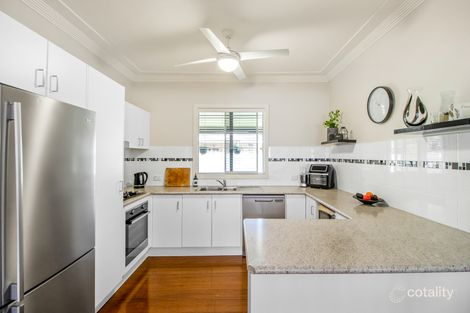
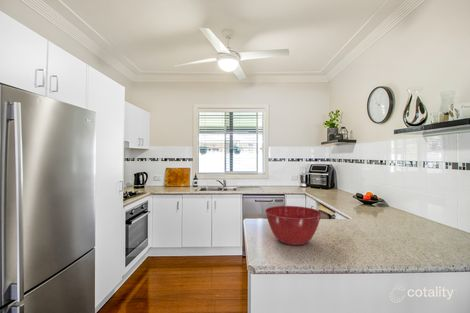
+ mixing bowl (292, 225)
